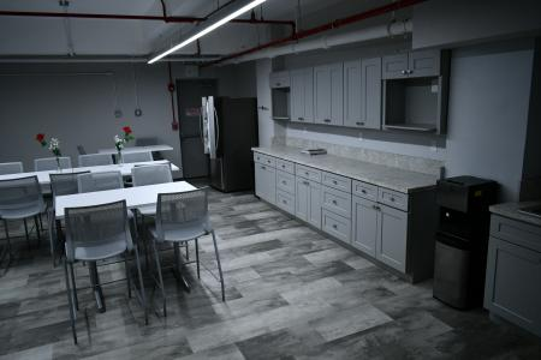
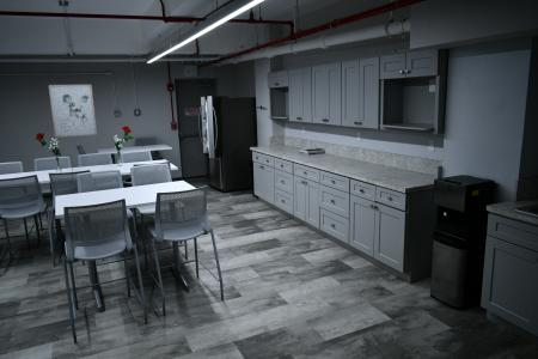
+ wall art (73, 110)
